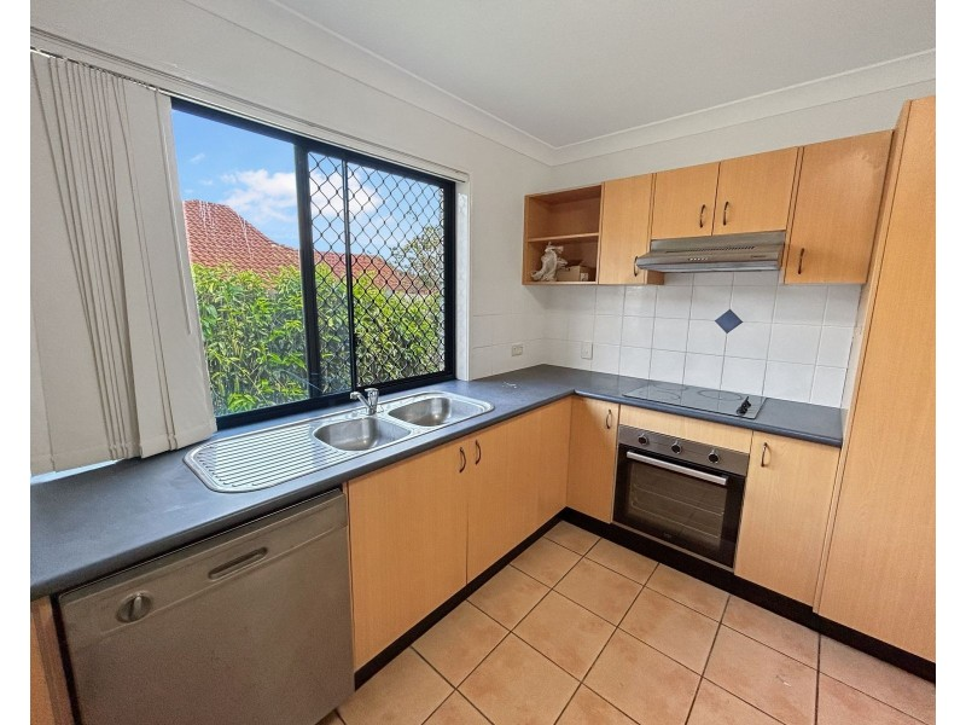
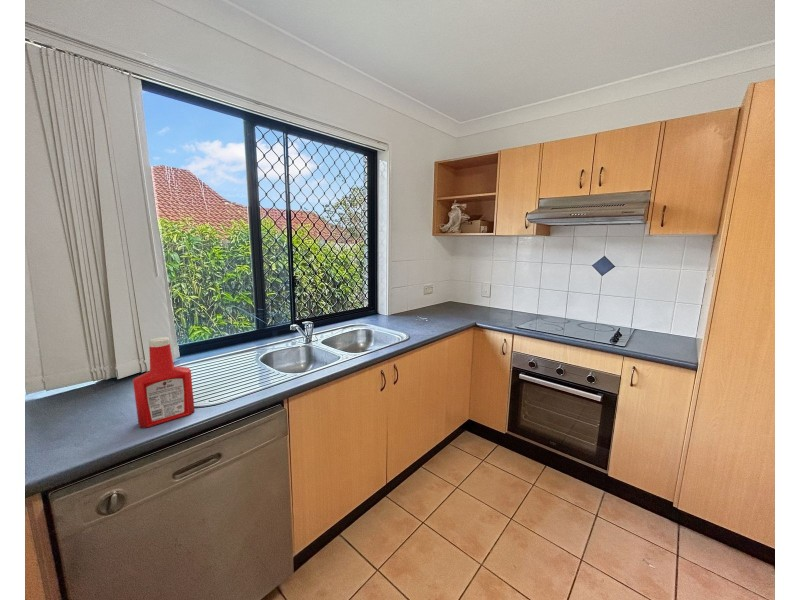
+ soap bottle (163, 378)
